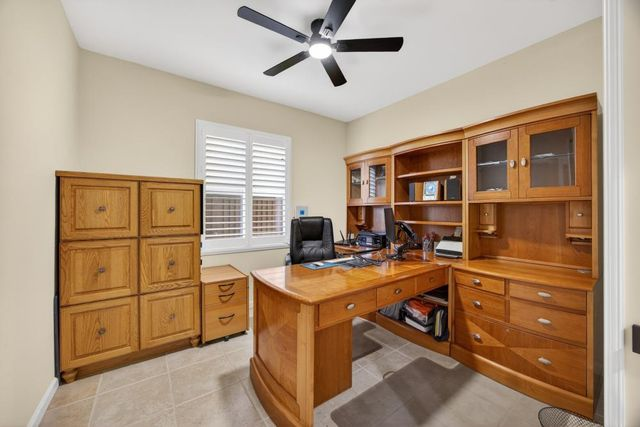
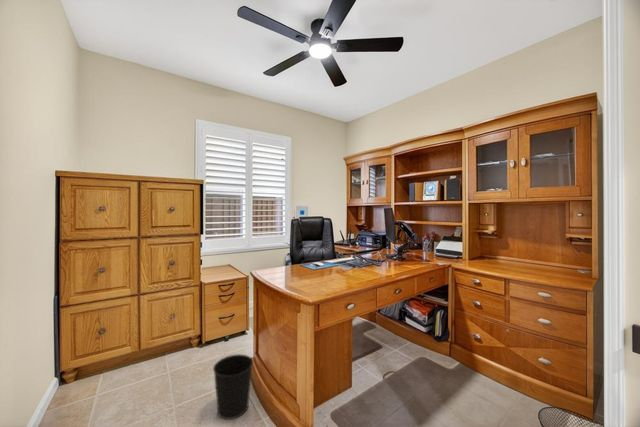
+ wastebasket (233, 386)
